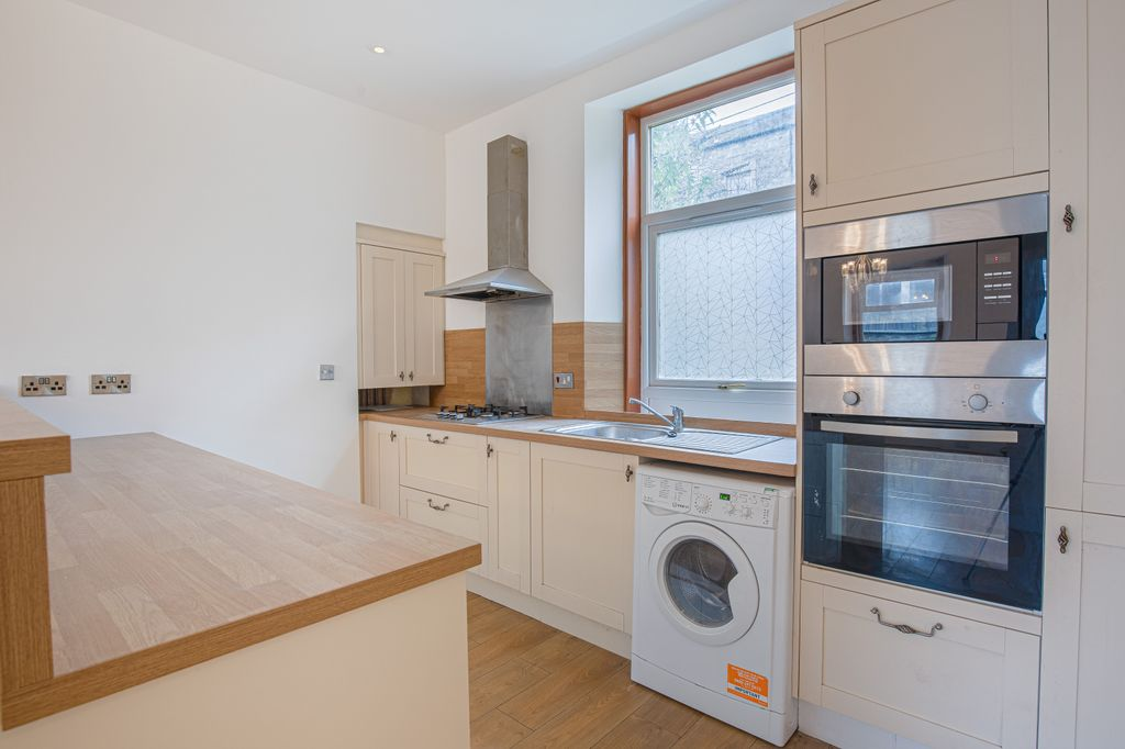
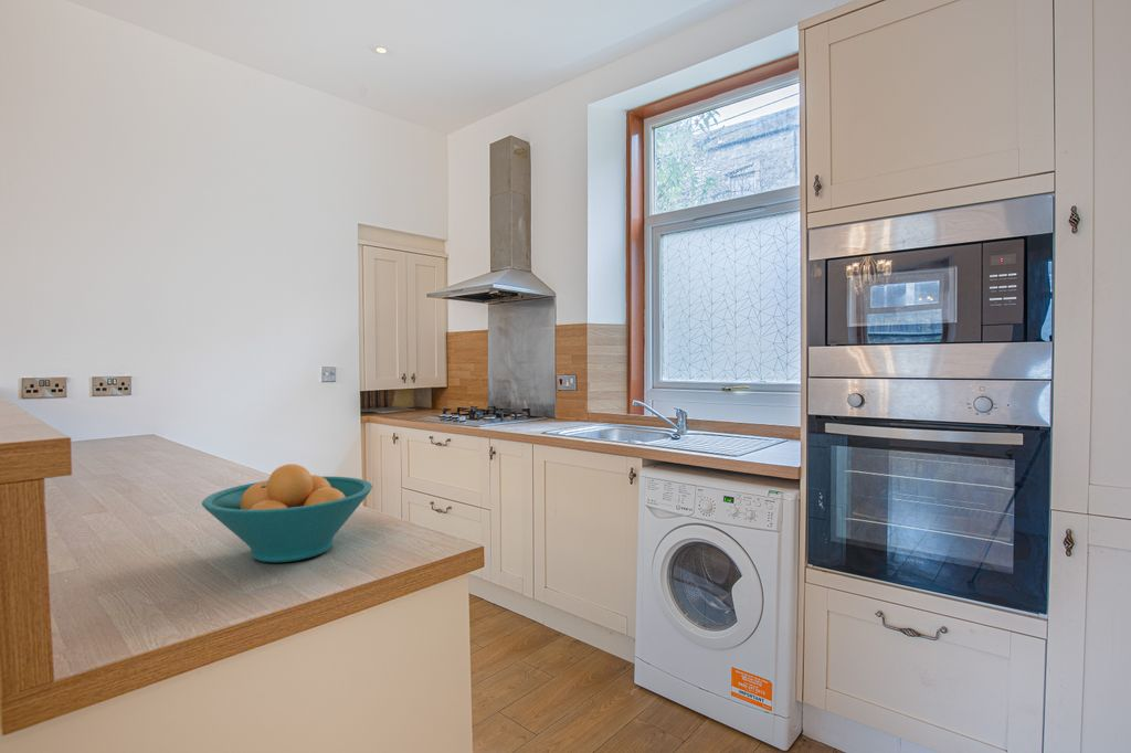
+ fruit bowl (292, 507)
